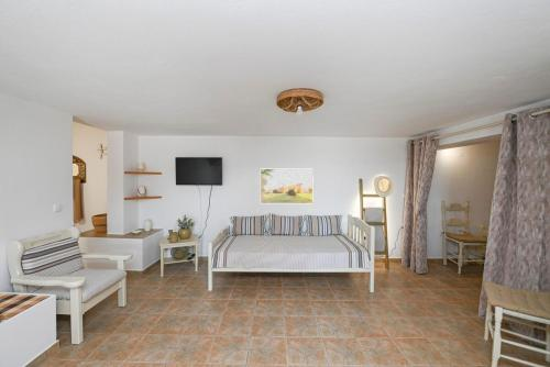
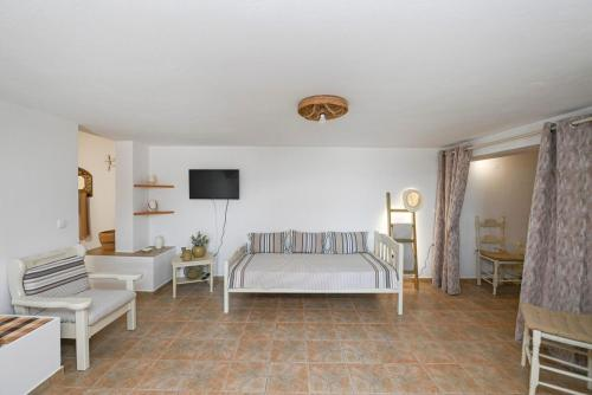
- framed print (286, 186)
